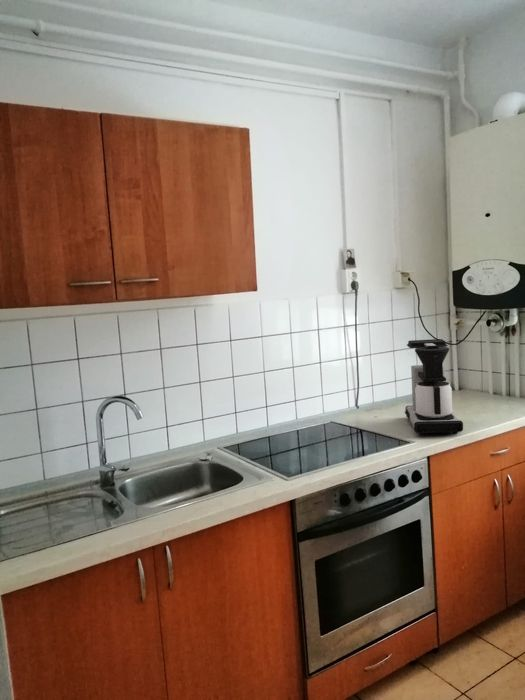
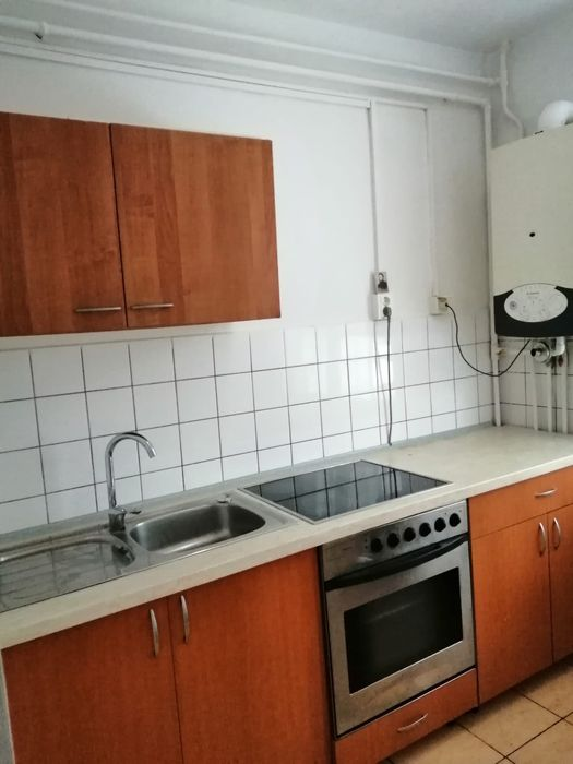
- coffee maker (431, 384)
